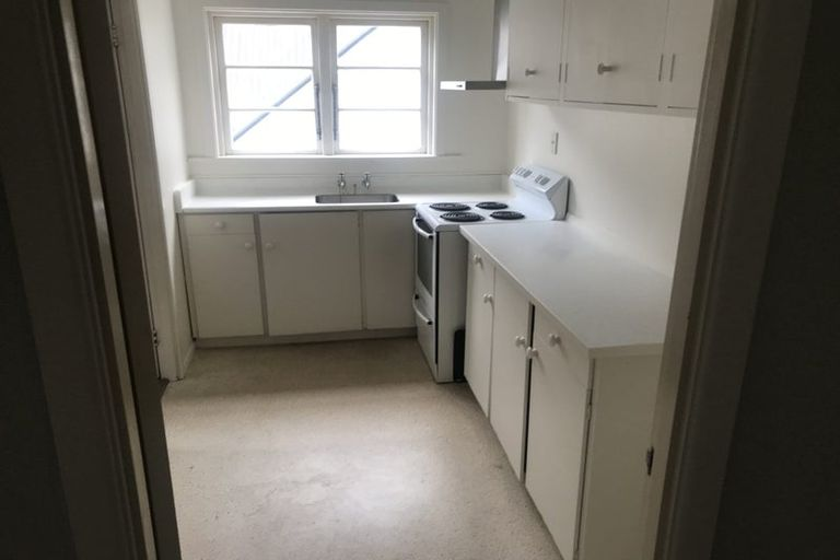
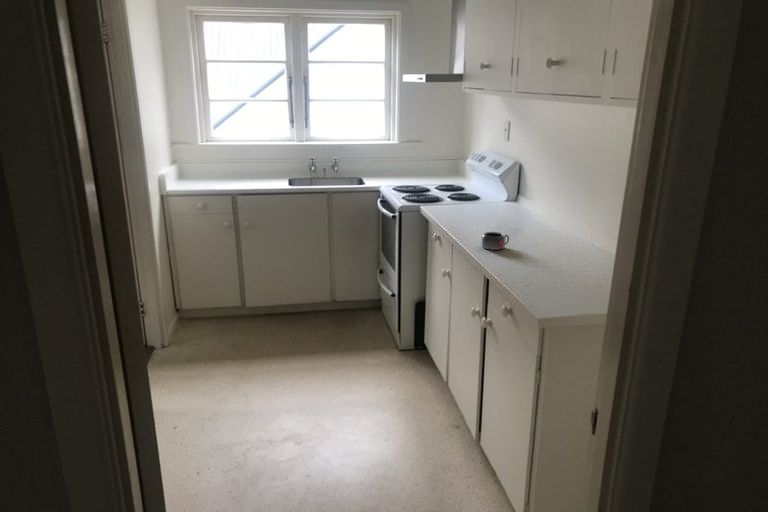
+ mug (495, 240)
